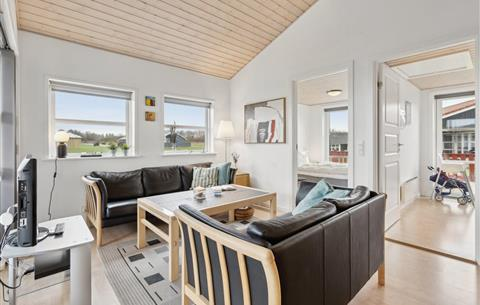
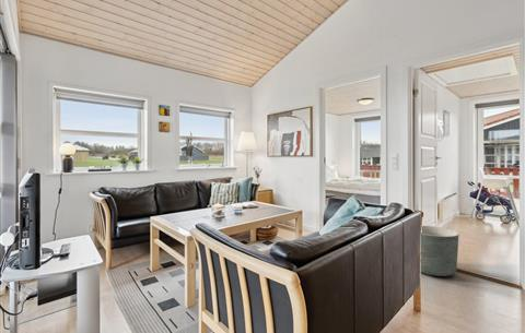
+ planter (431, 250)
